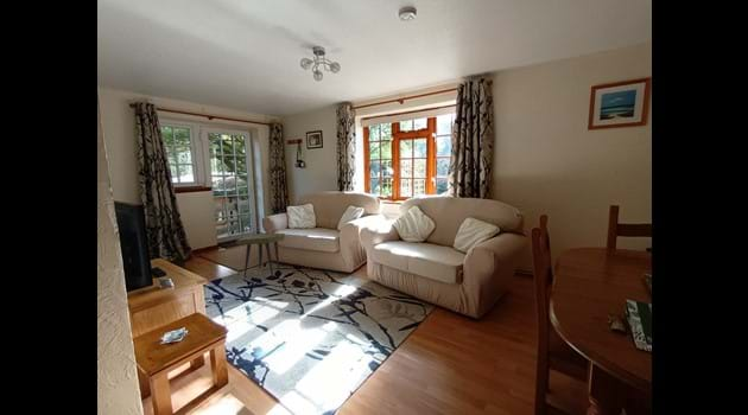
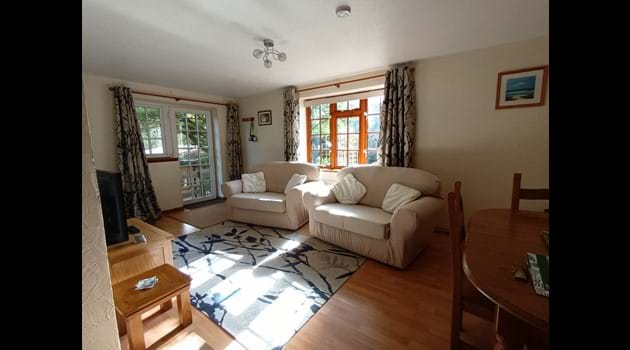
- side table (261, 254)
